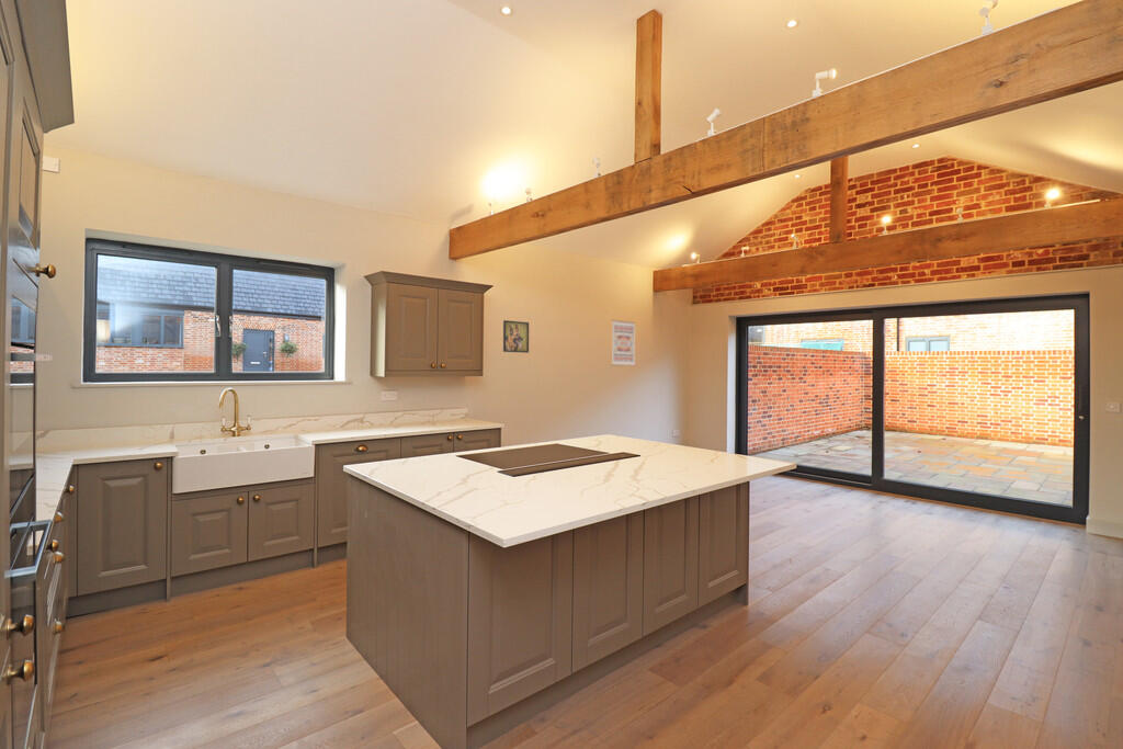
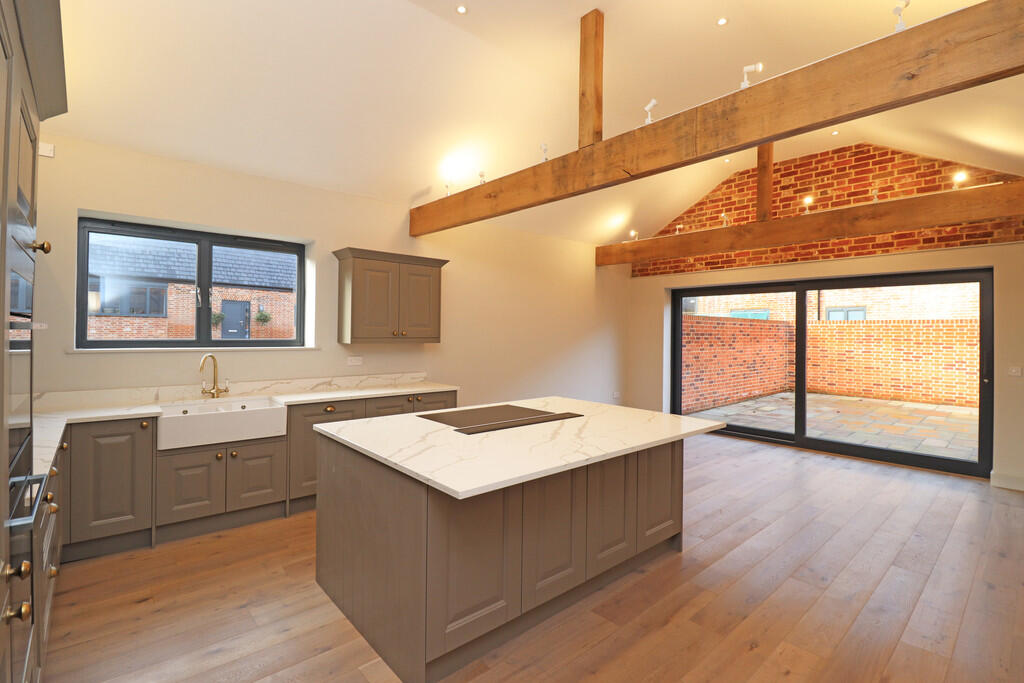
- wall art (623, 343)
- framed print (515, 337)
